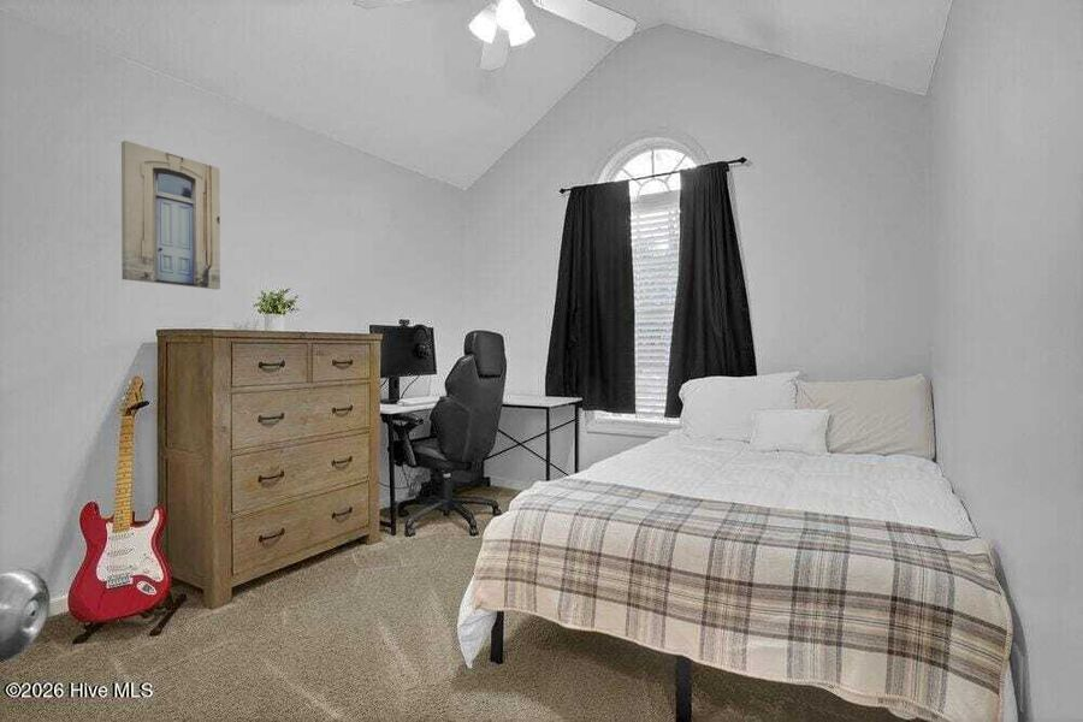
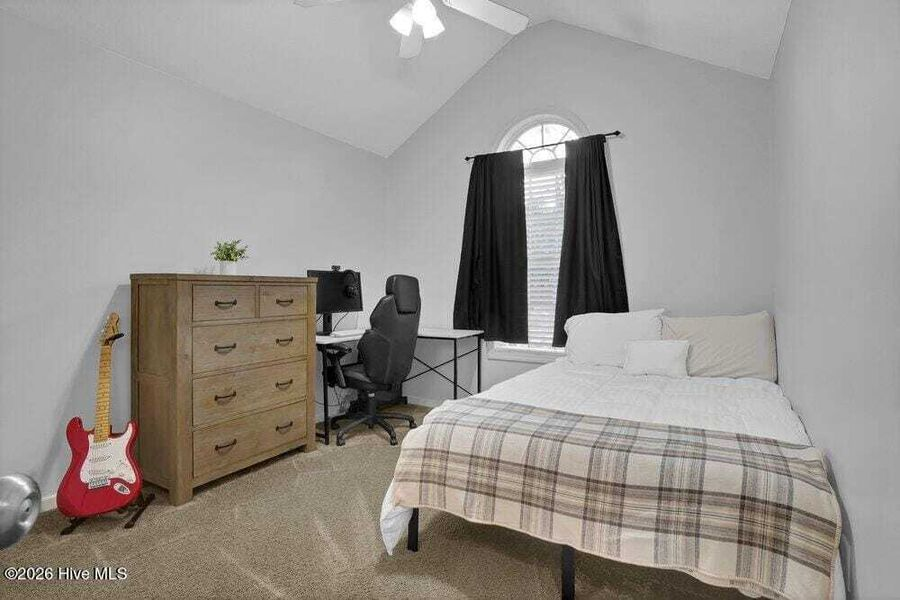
- wall art (173, 220)
